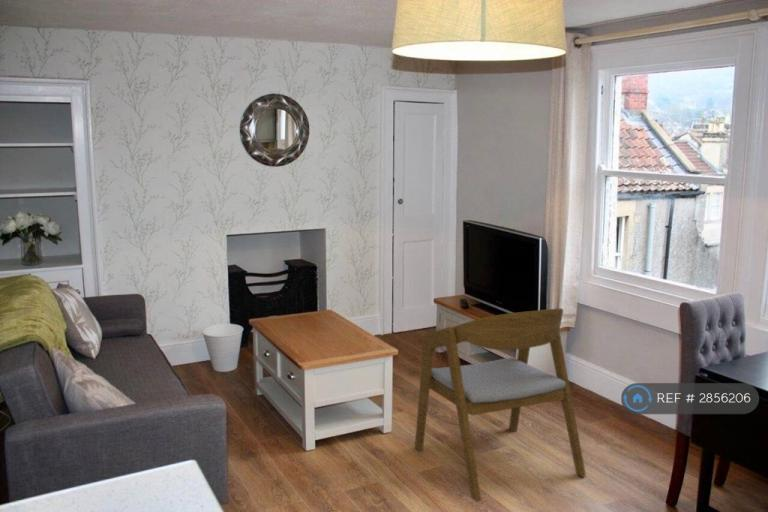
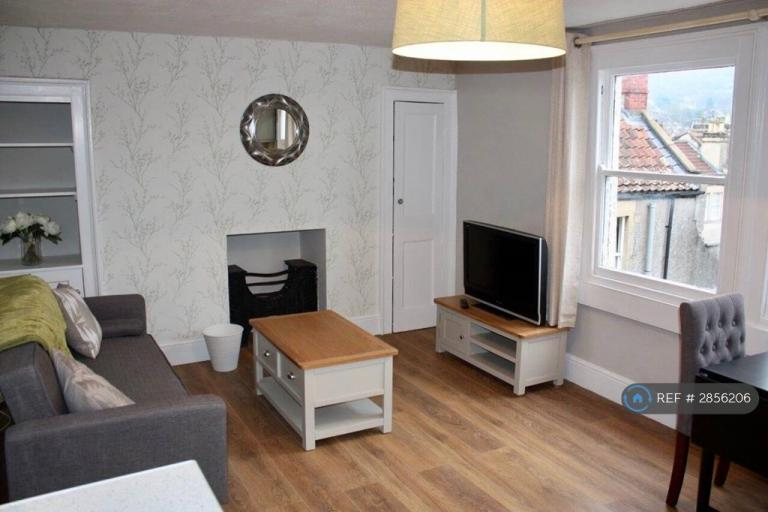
- armchair (498, 381)
